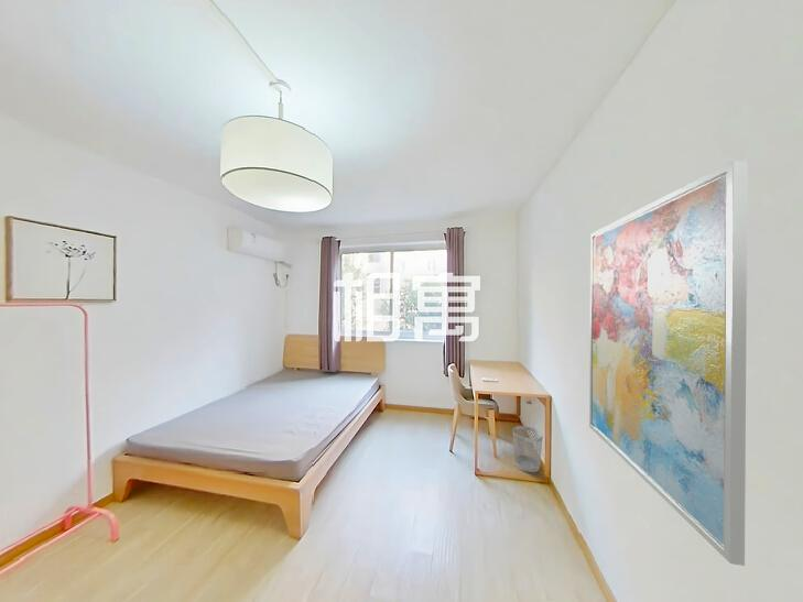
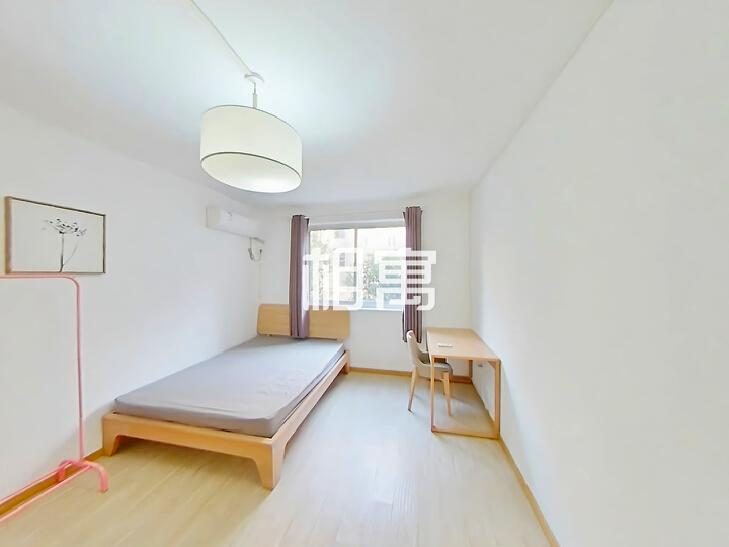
- wall art (640, 340)
- wastebasket (527, 448)
